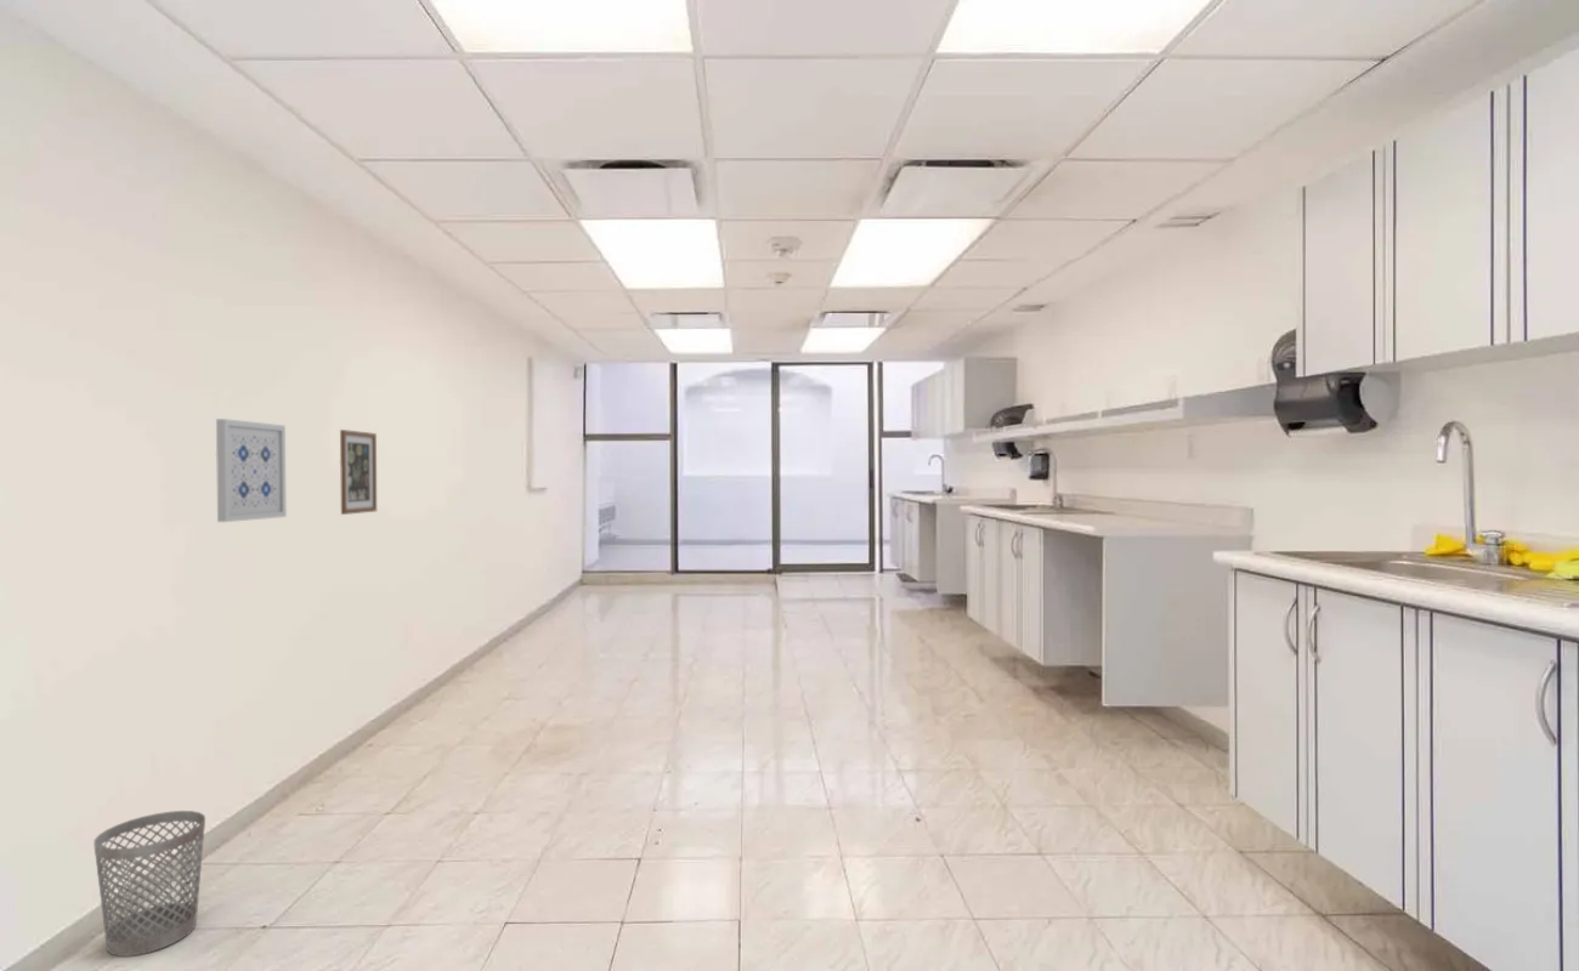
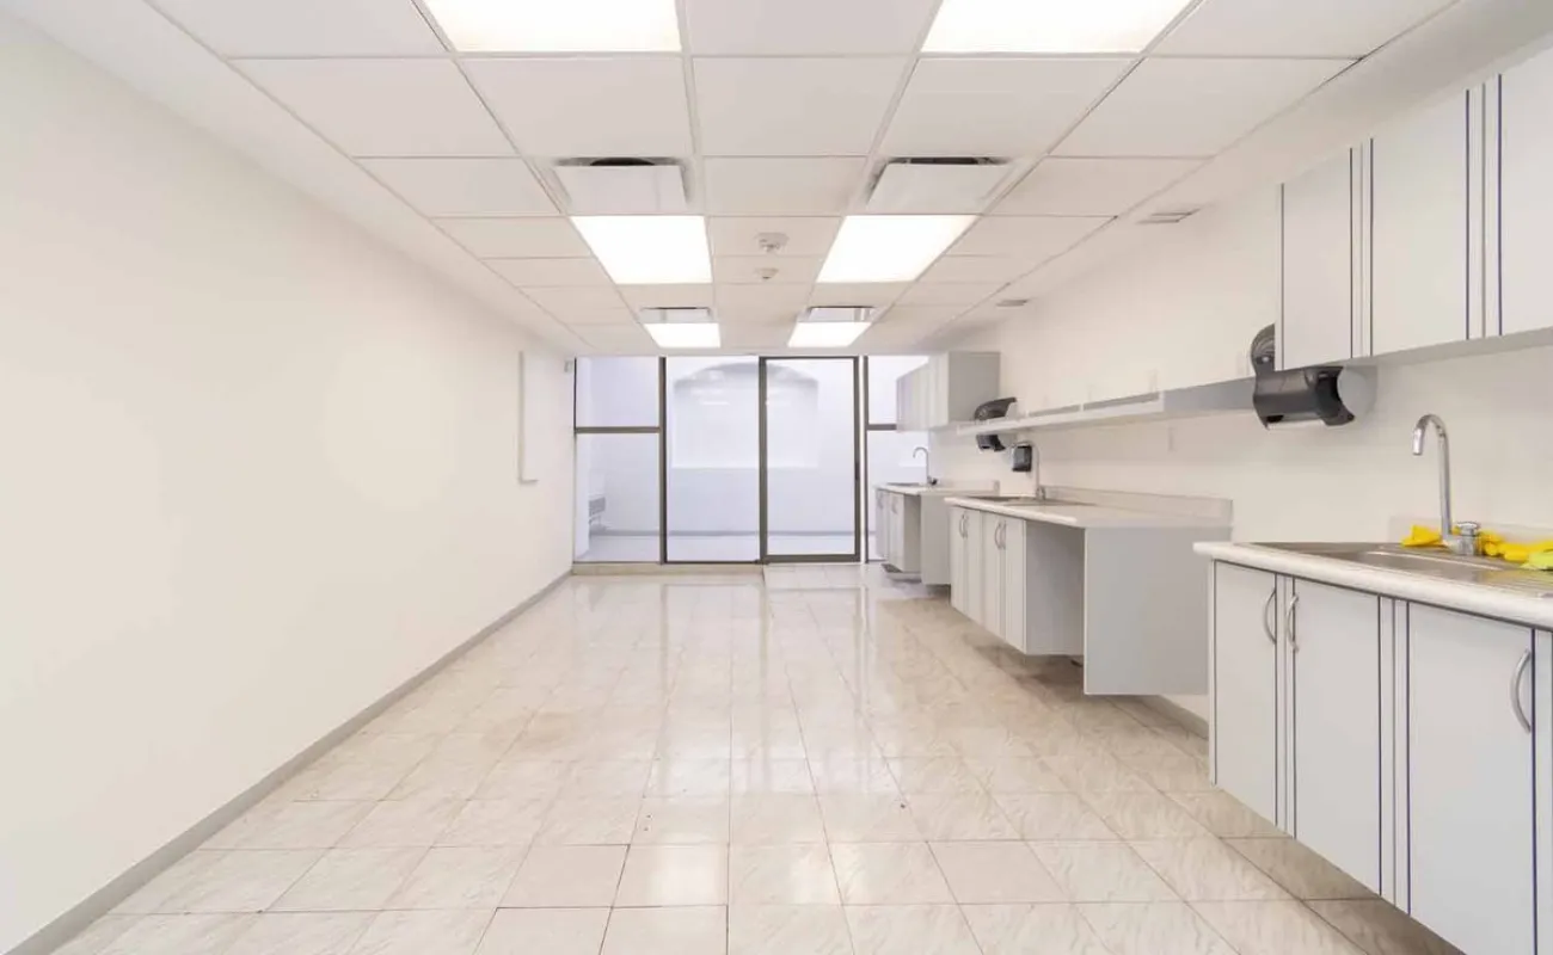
- wall art (358, 472)
- wastebasket (152, 881)
- wall art (253, 471)
